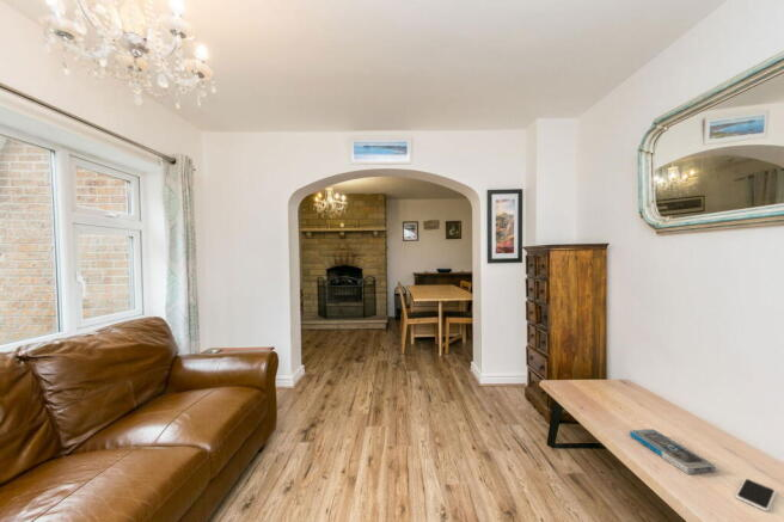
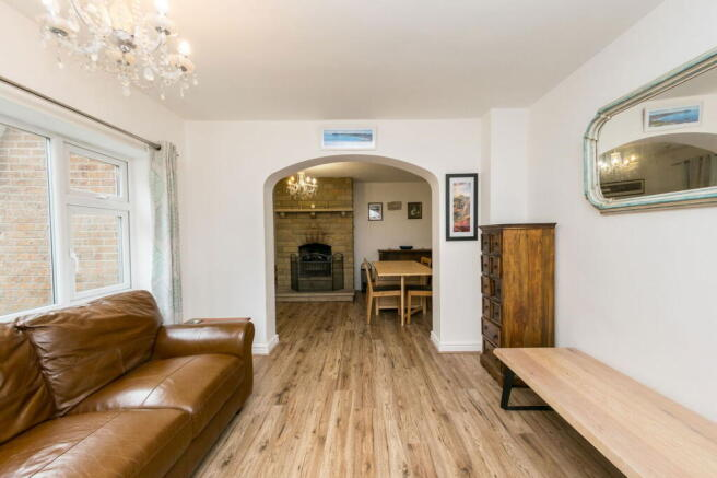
- speaker (668, 449)
- smartphone (755, 493)
